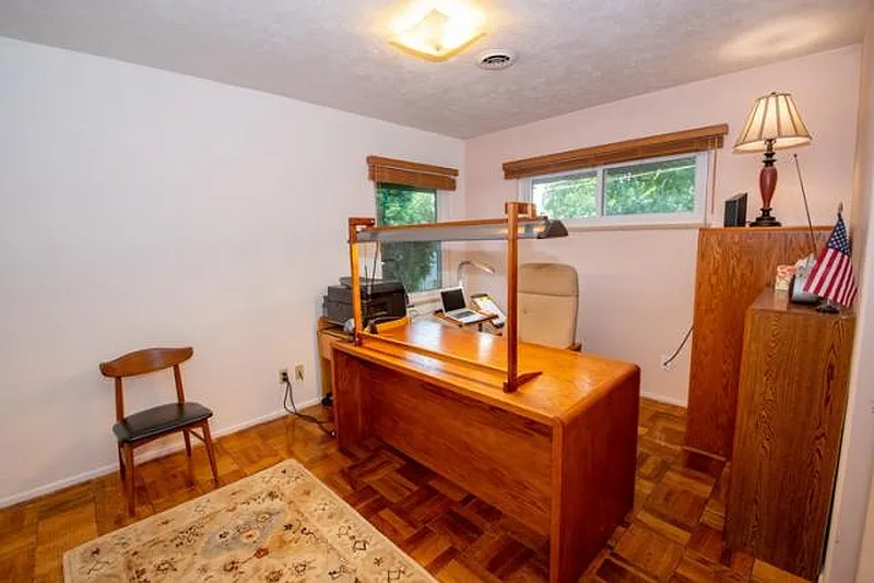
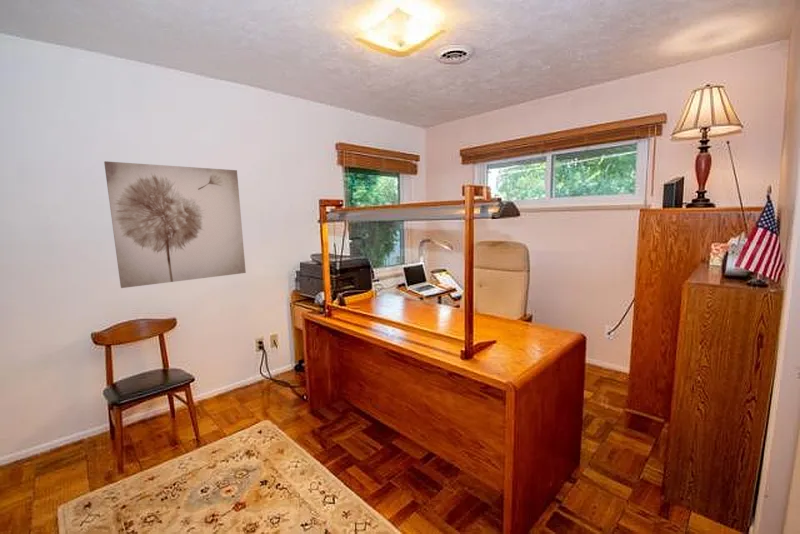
+ wall art (183, 224)
